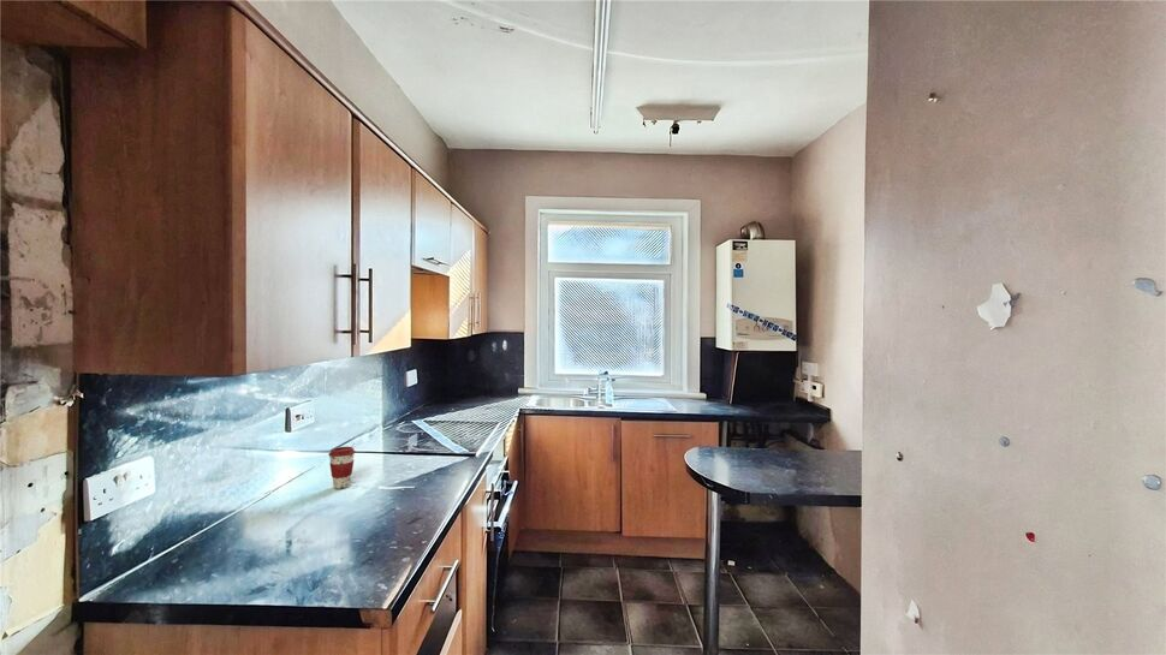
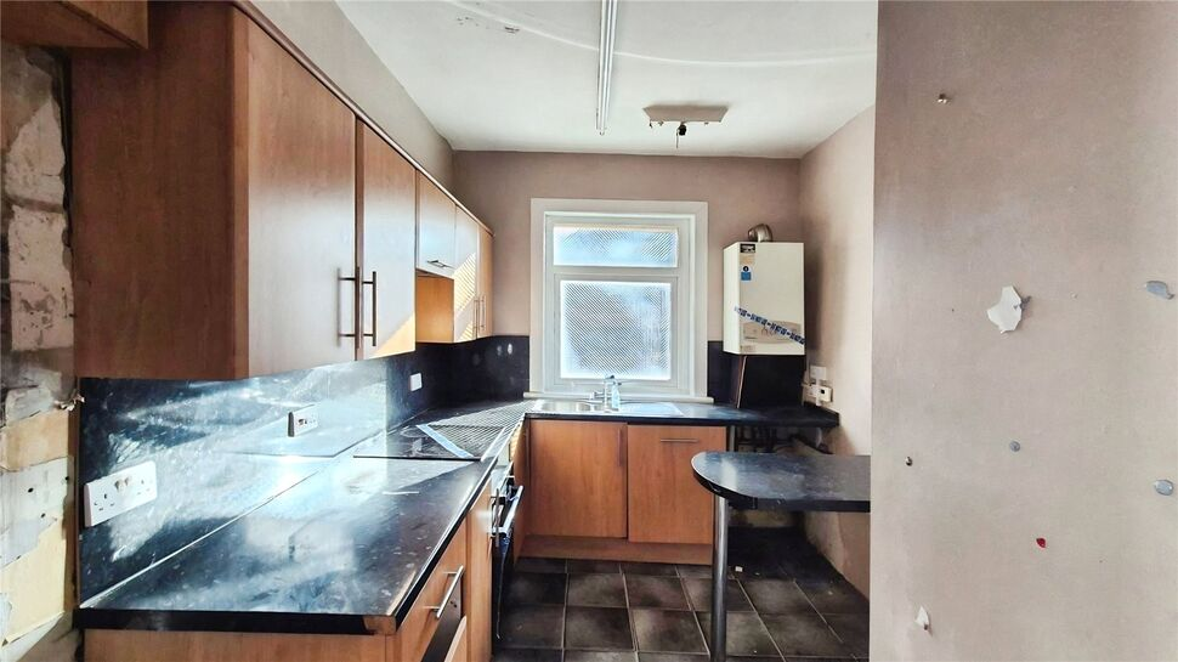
- coffee cup (341, 466)
